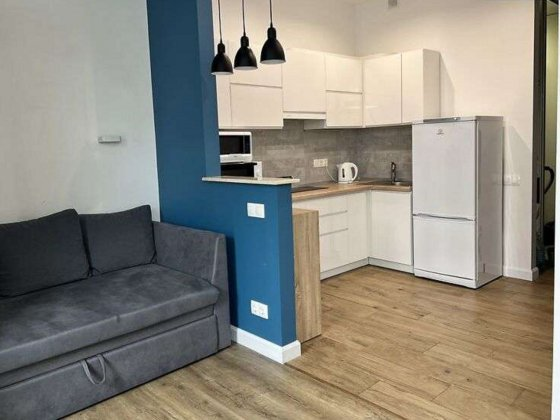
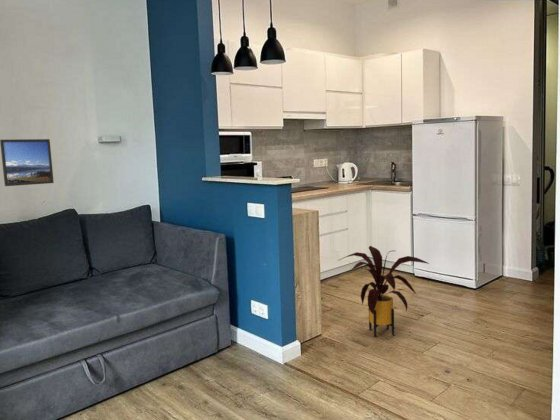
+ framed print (27, 162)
+ house plant (376, 291)
